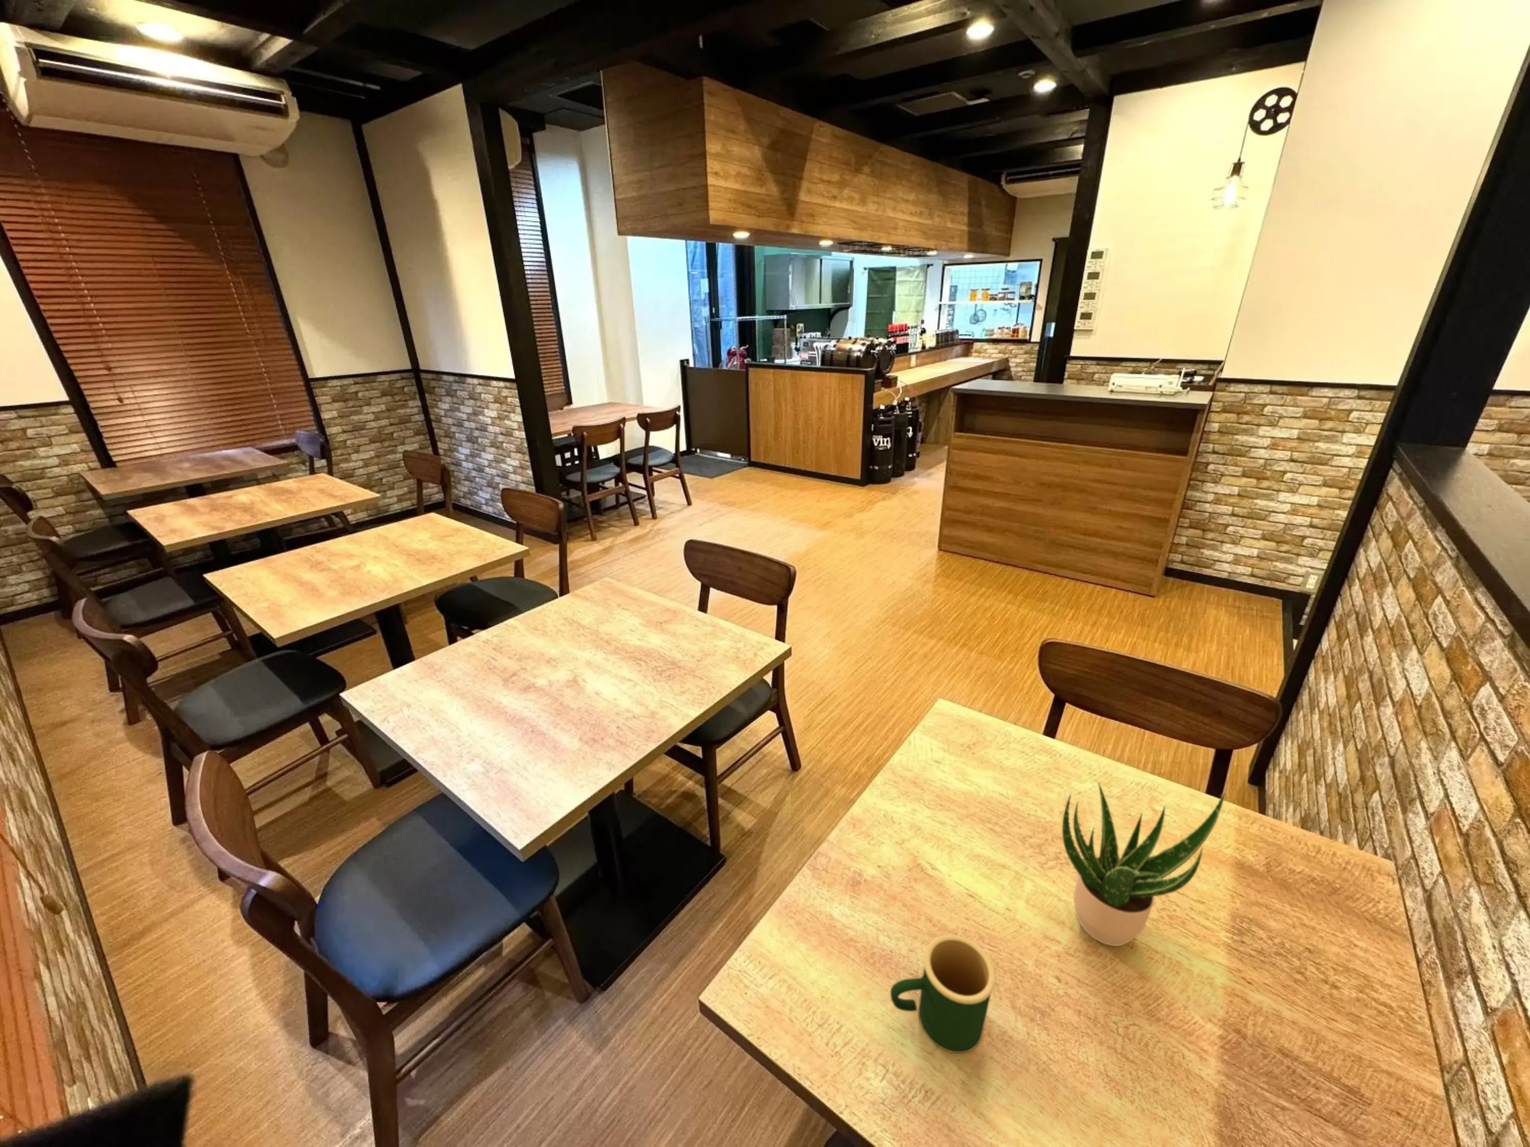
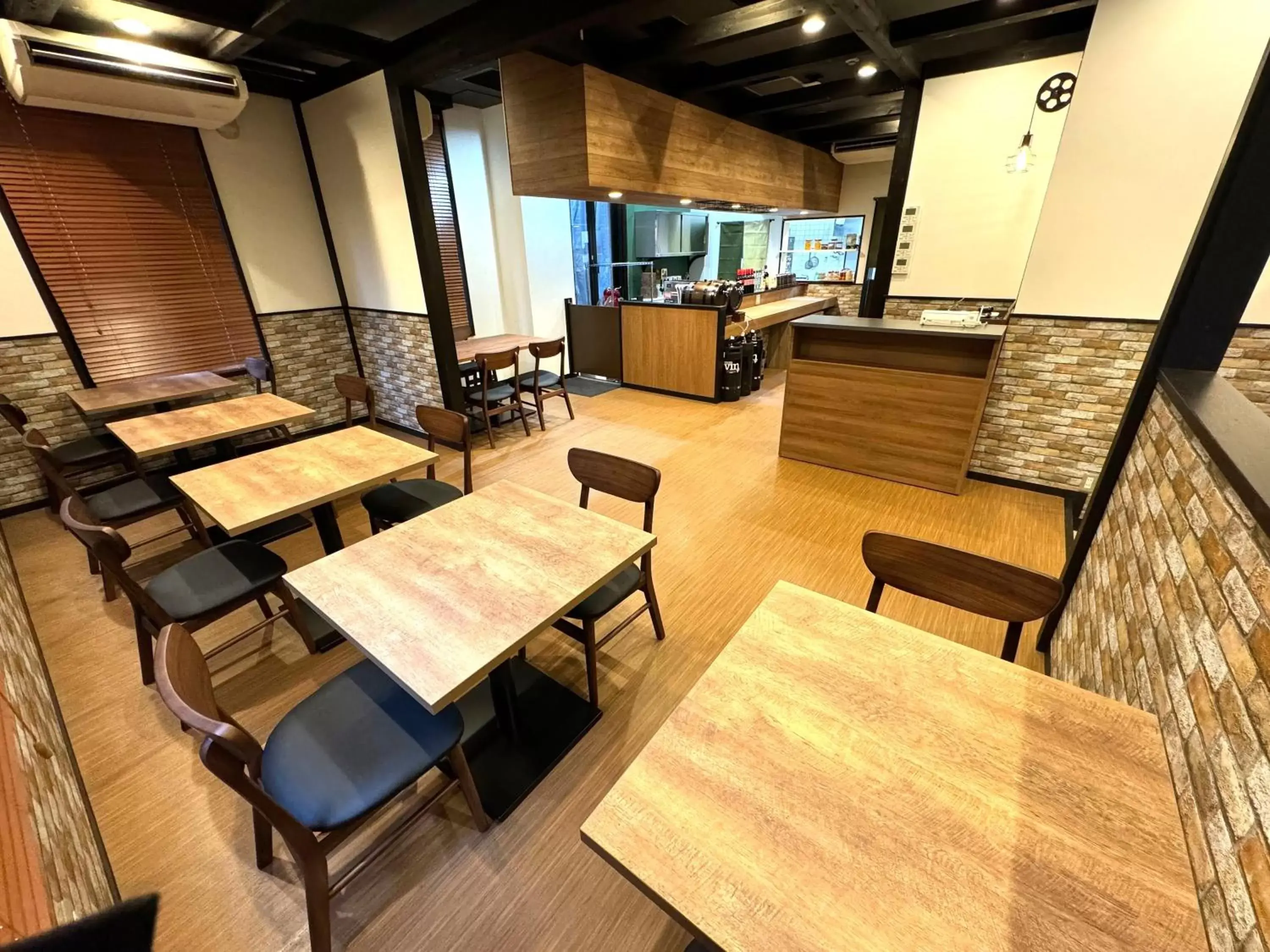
- potted plant (1128, 863)
- mug (938, 995)
